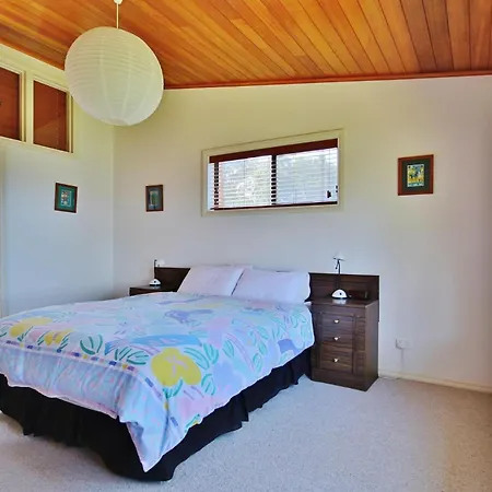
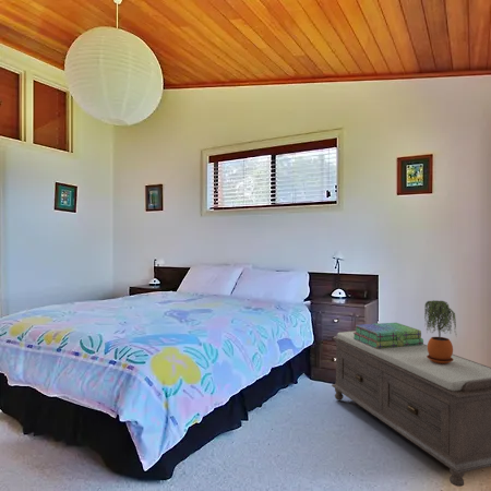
+ stack of books (386, 334)
+ potted plant (441, 331)
+ bench (407, 388)
